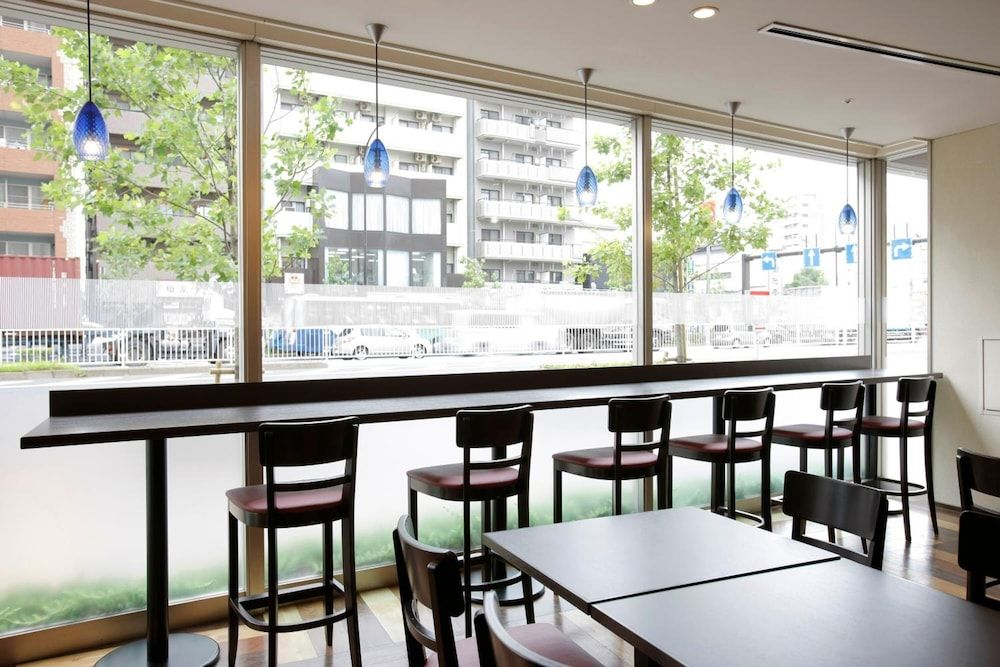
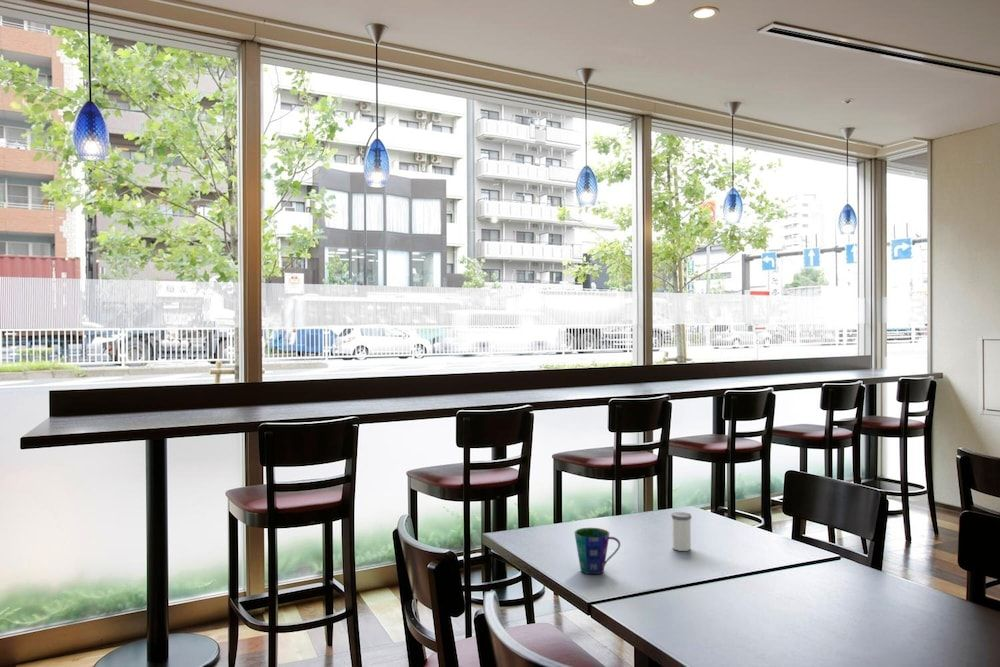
+ salt shaker (681, 531)
+ cup (597, 552)
